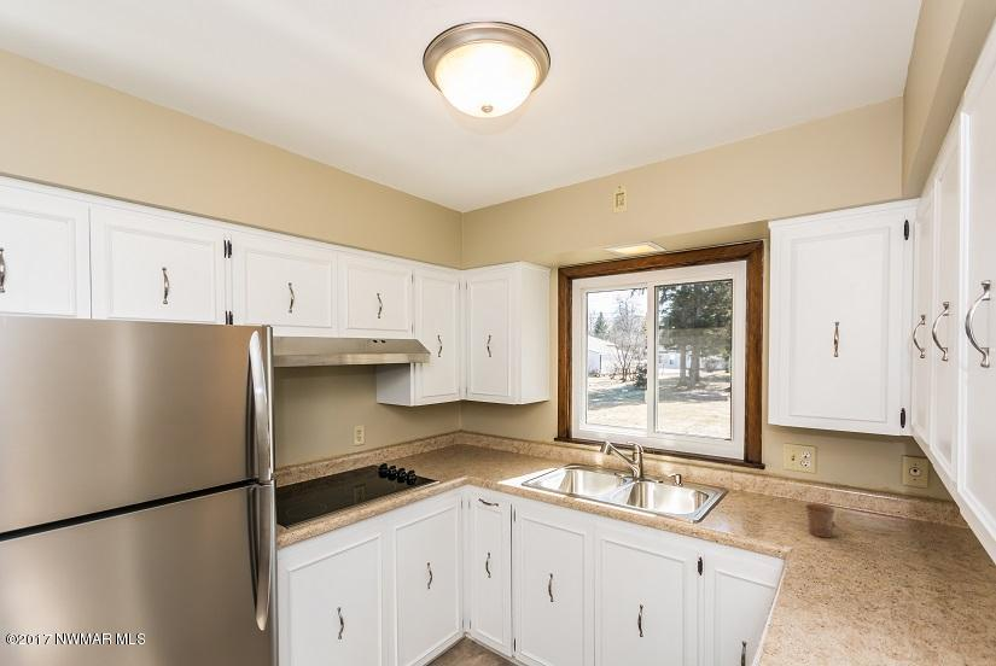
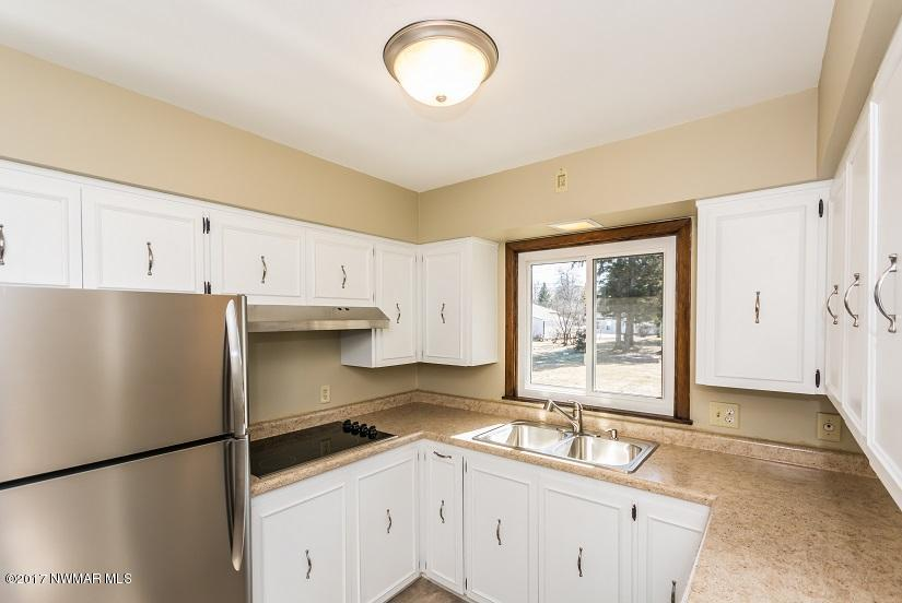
- mug (820, 519)
